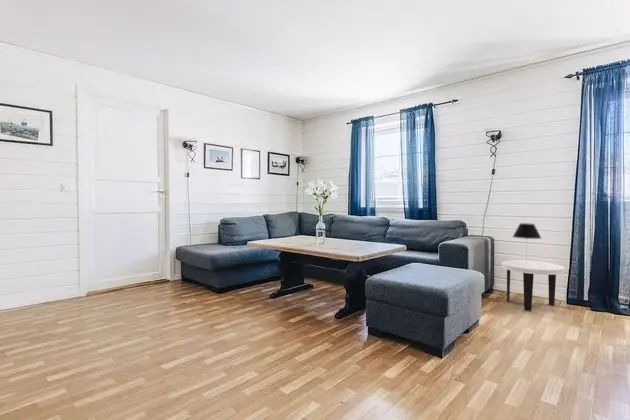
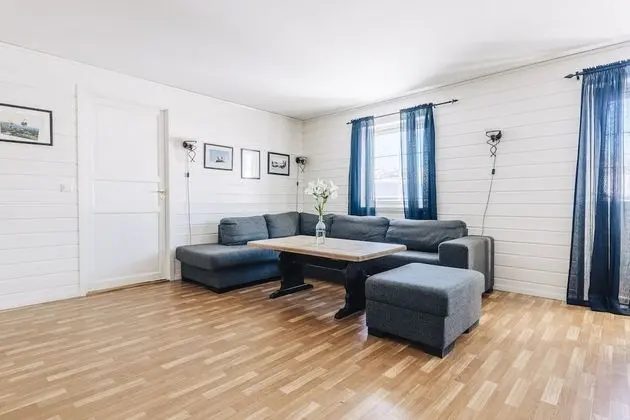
- table lamp (526, 243)
- side table (531, 285)
